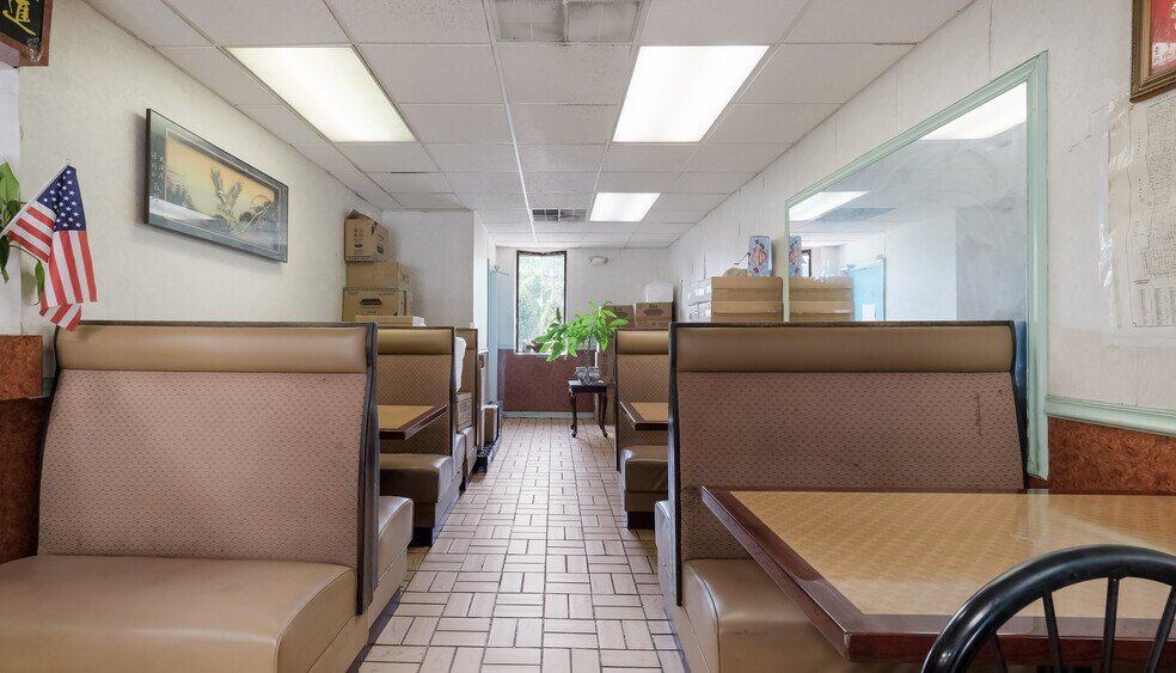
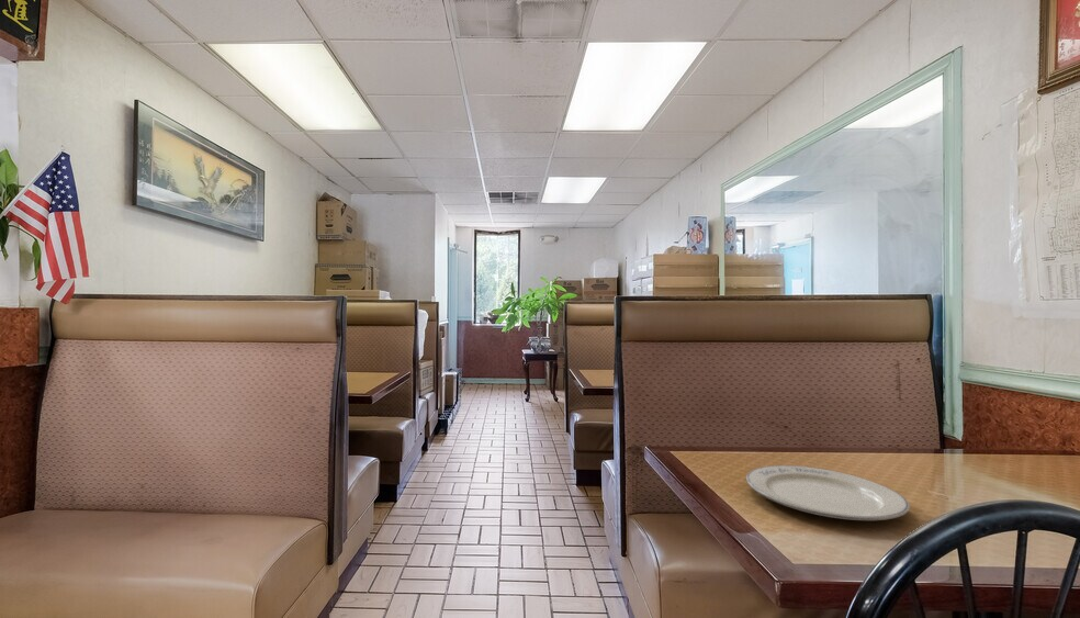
+ chinaware (821, 493)
